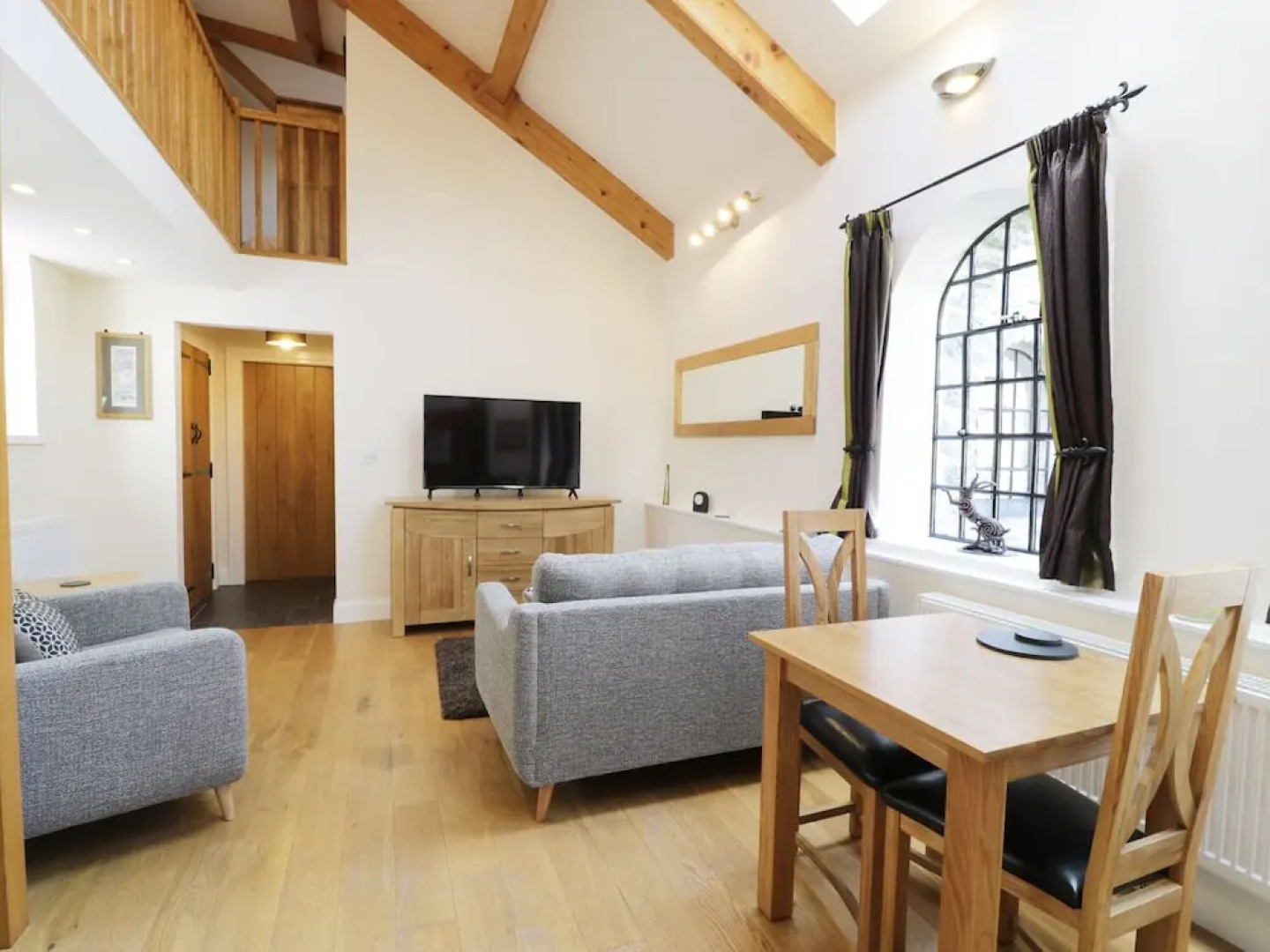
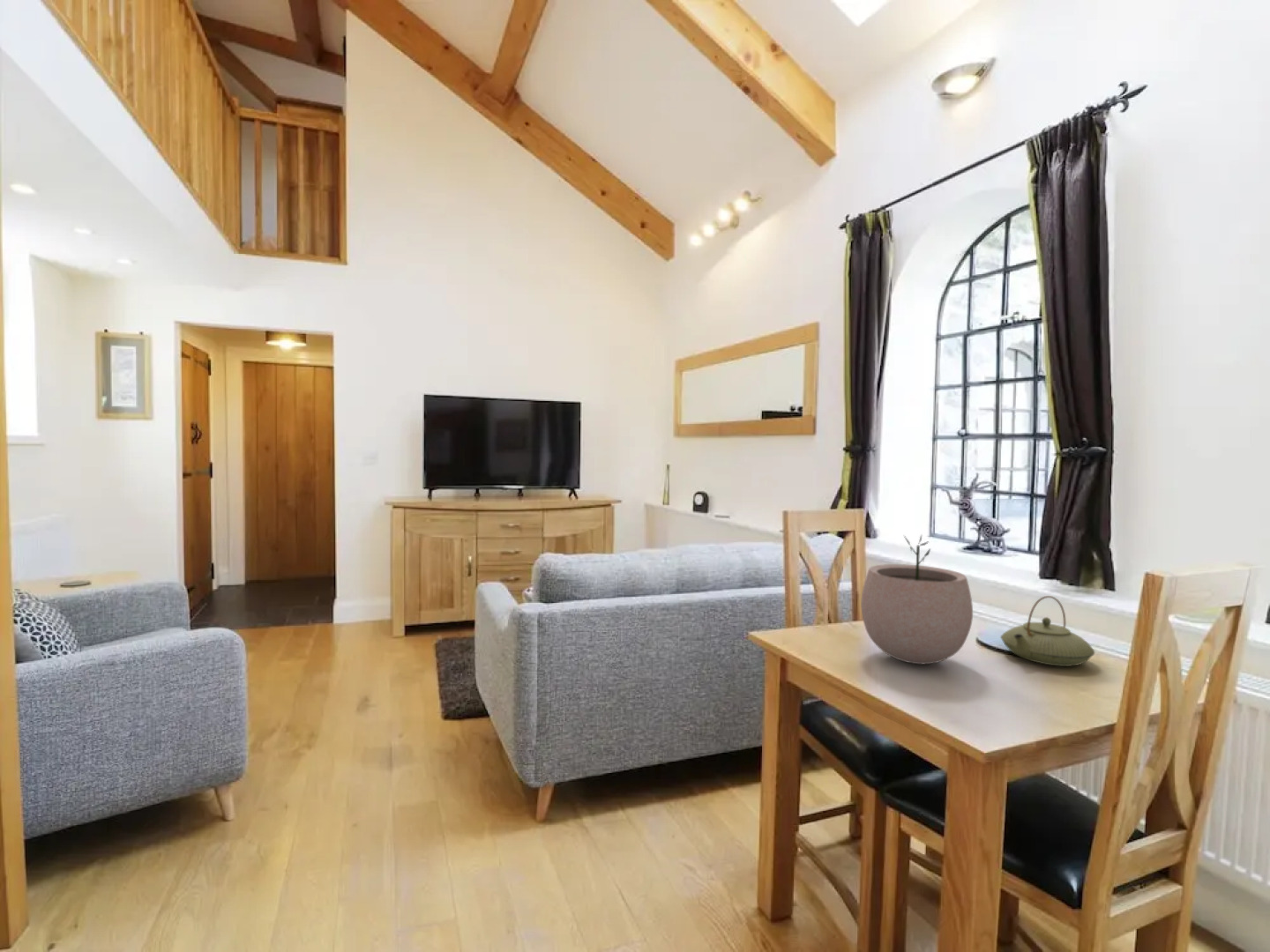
+ plant pot (915, 596)
+ teapot (1042, 628)
